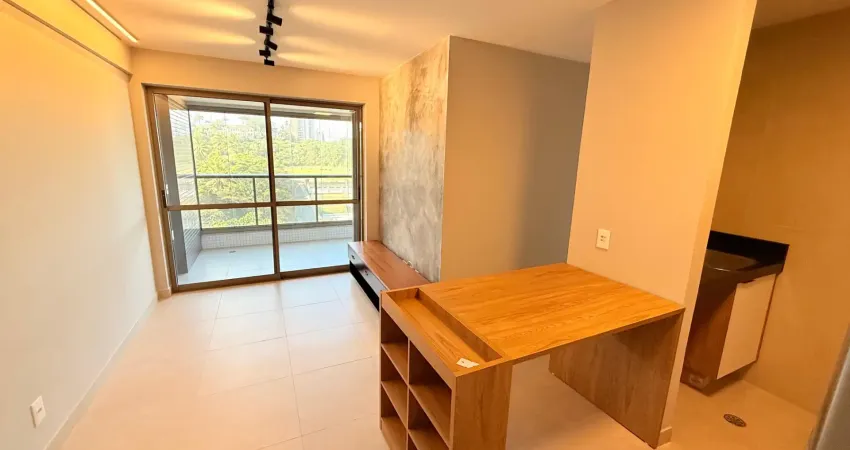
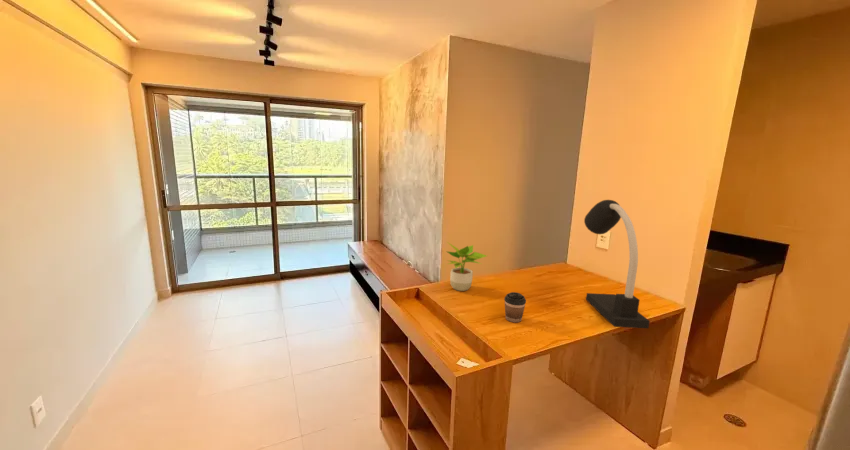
+ potted plant (464, 264)
+ desk lamp (629, 255)
+ coffee cup (514, 305)
